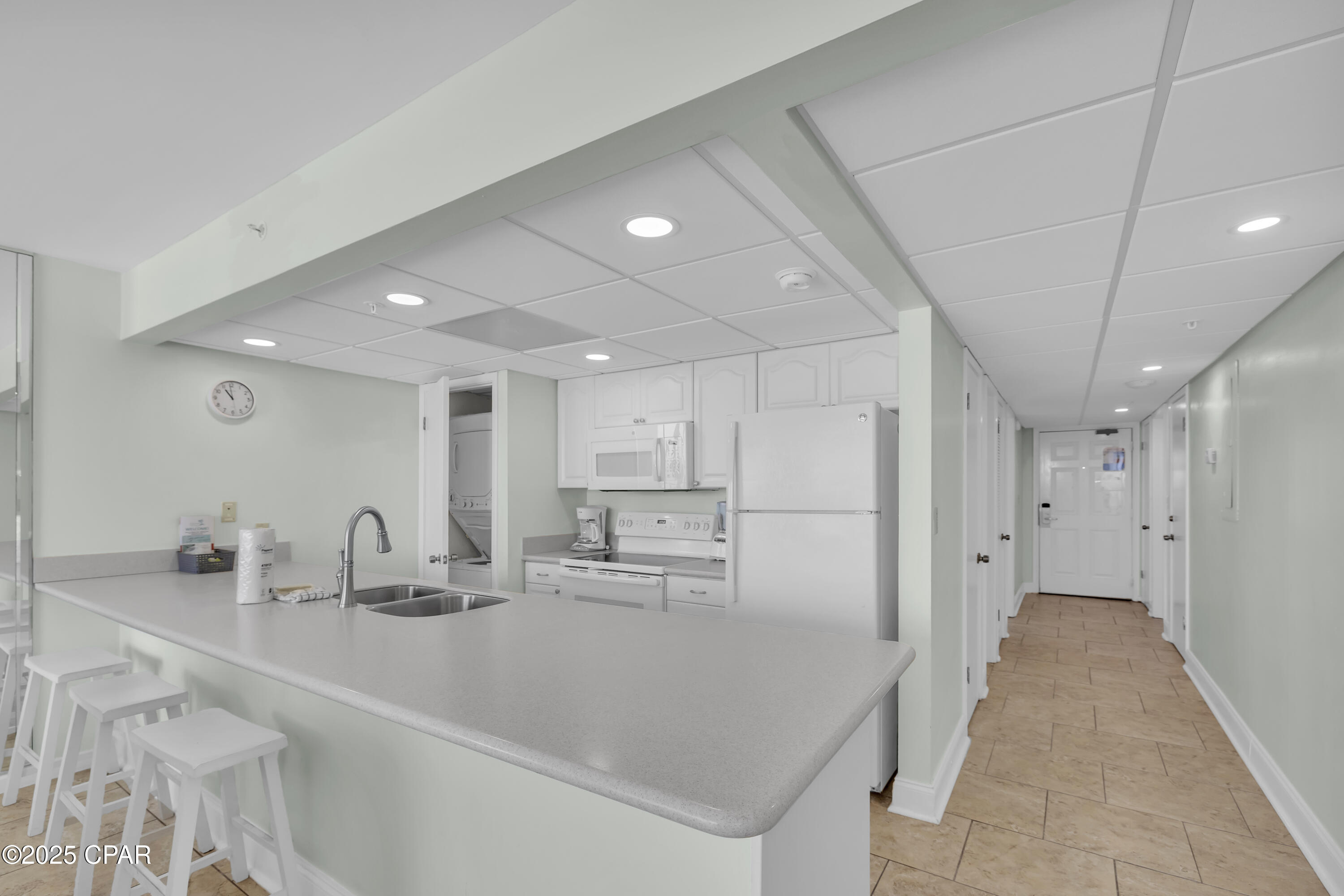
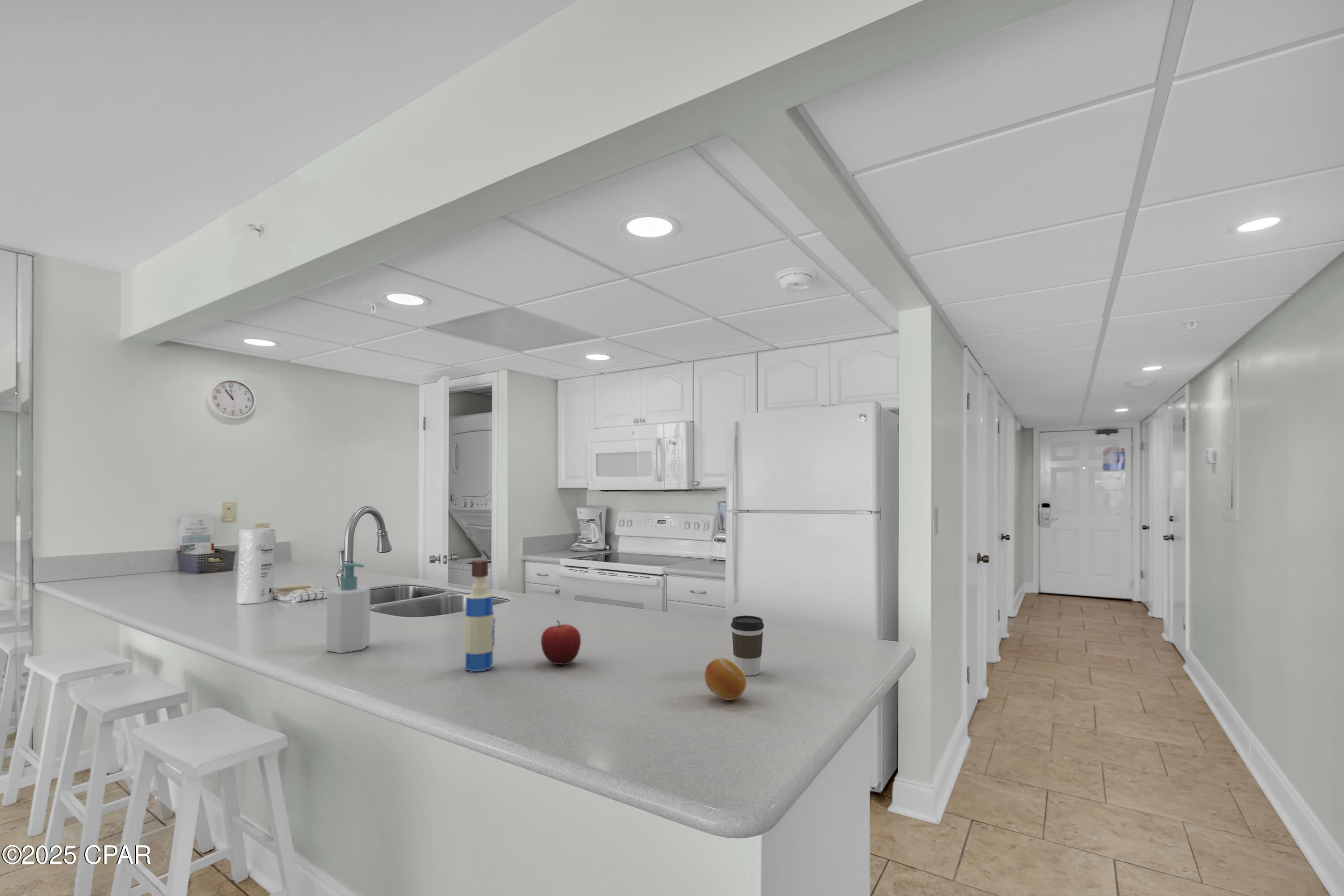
+ fruit (561, 642)
+ fruit (725, 679)
+ soap bottle (349, 605)
+ coffee cup (747, 645)
+ tequila bottle (480, 614)
